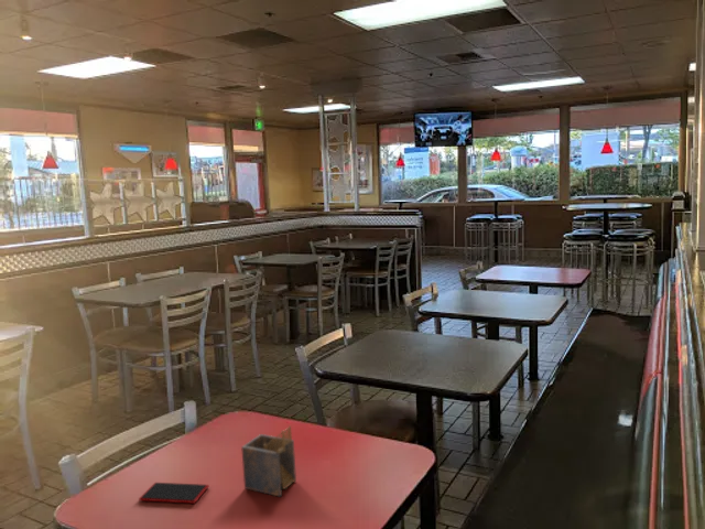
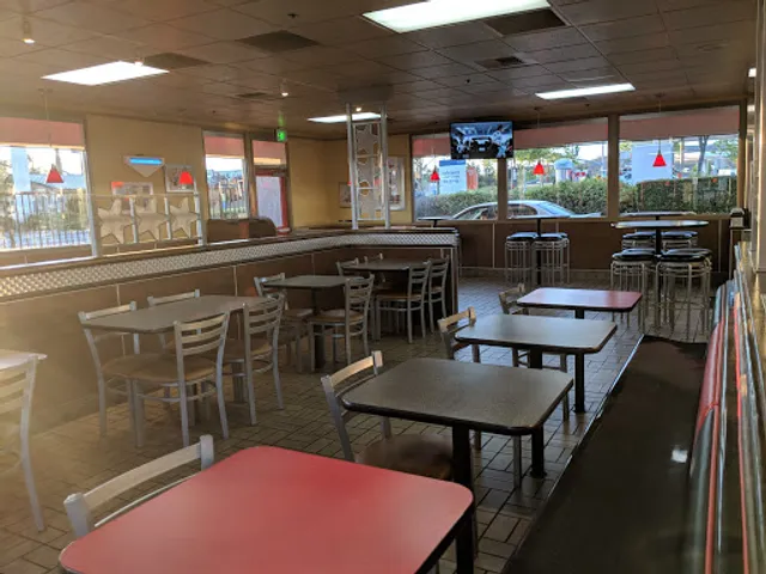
- napkin holder (269, 456)
- smartphone (174, 492)
